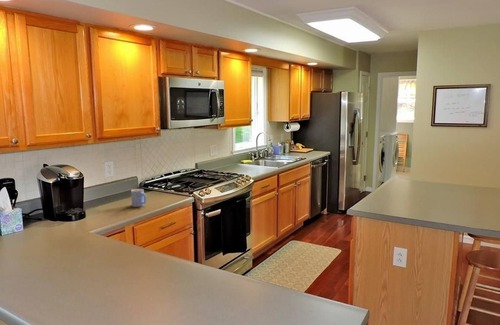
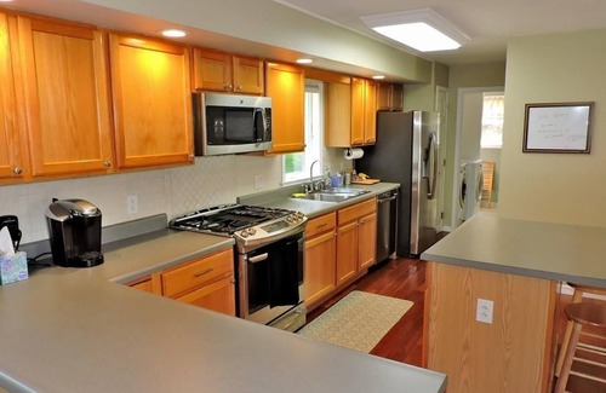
- mug (139, 198)
